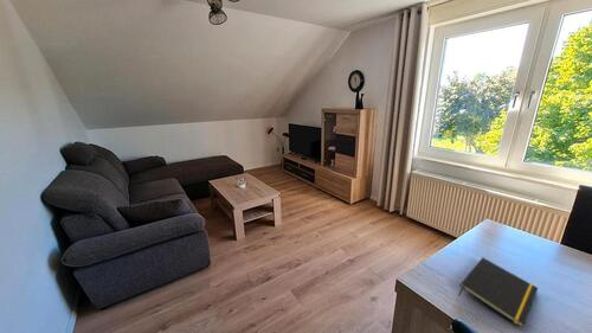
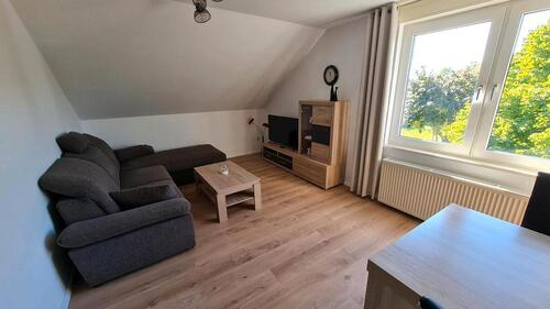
- notepad (498, 287)
